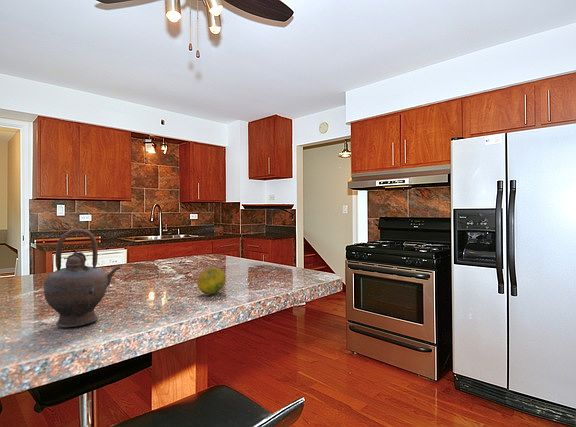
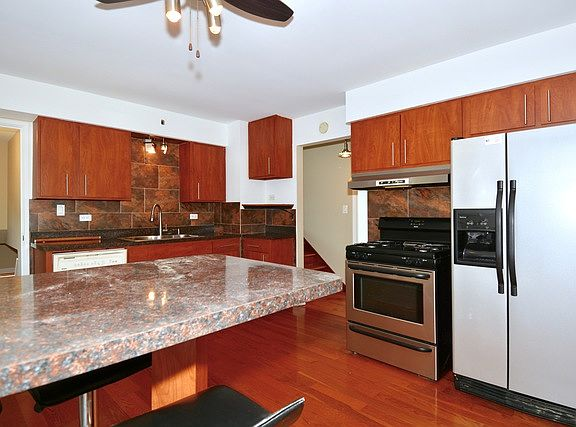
- teapot (84, 275)
- fruit (211, 280)
